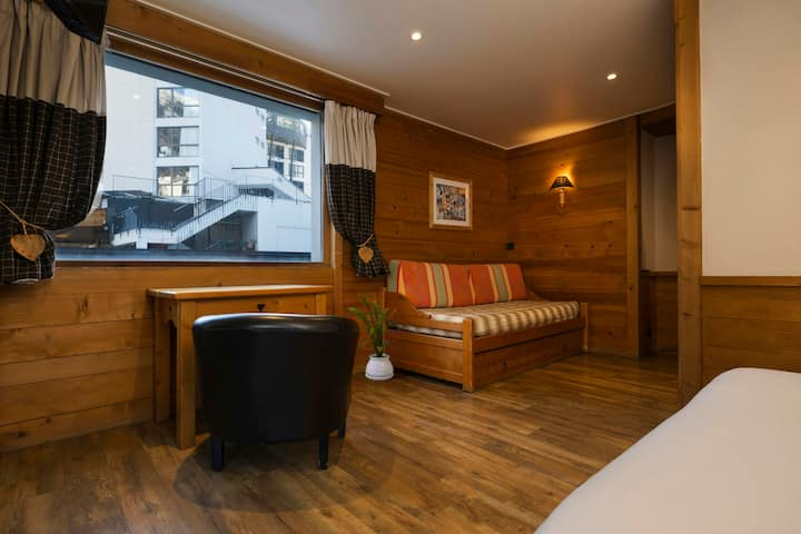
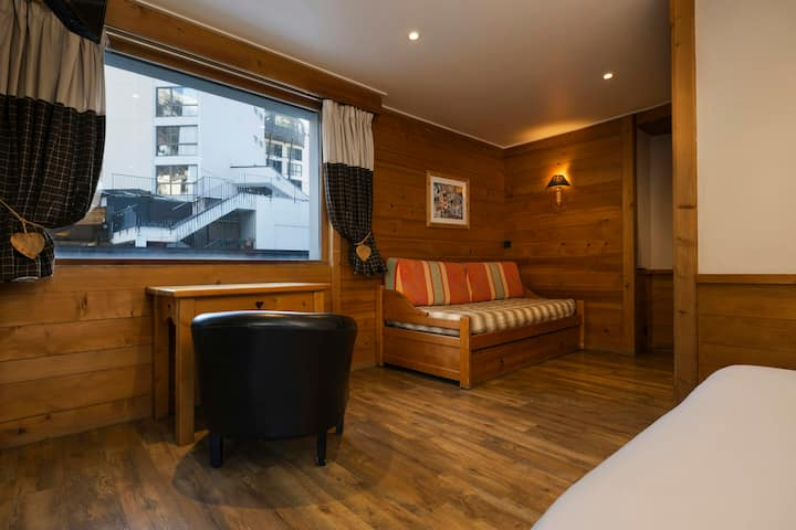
- house plant (376, 335)
